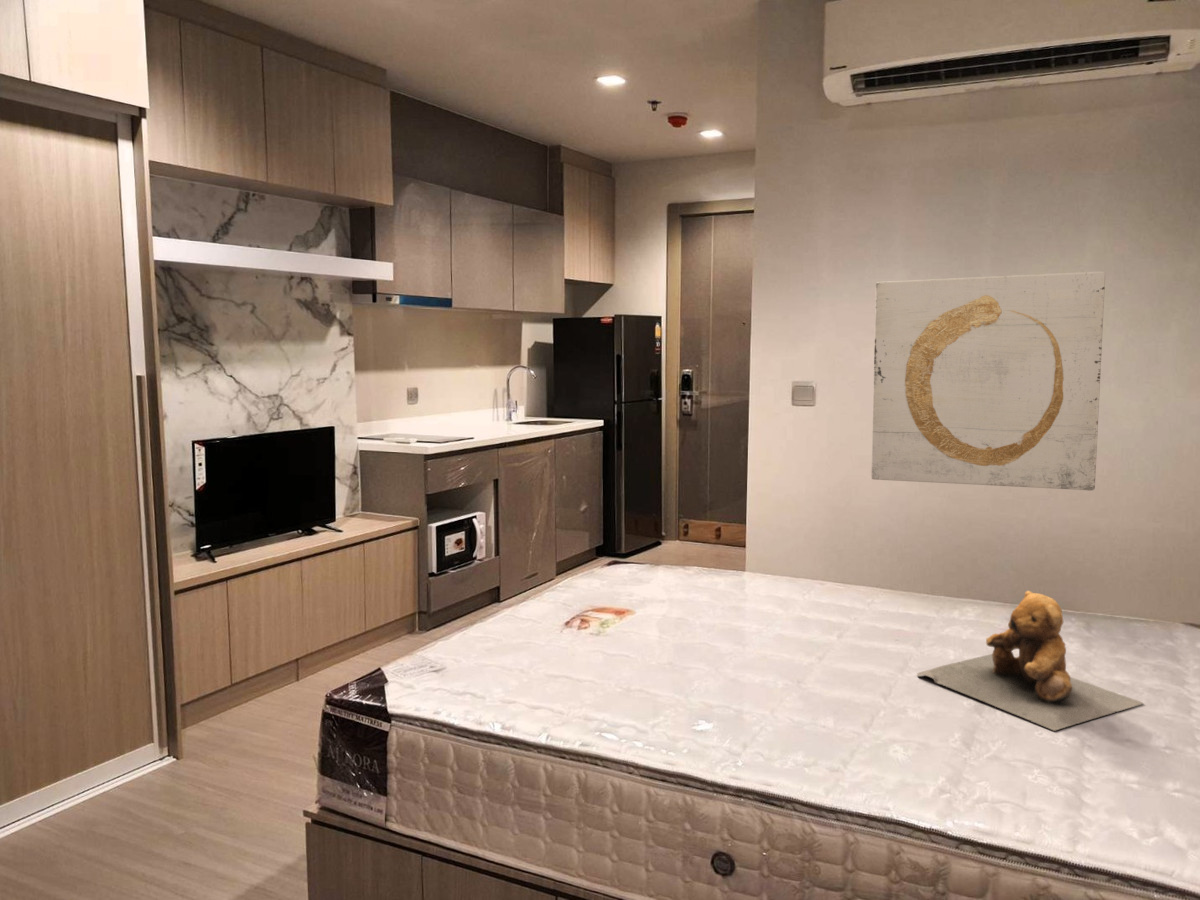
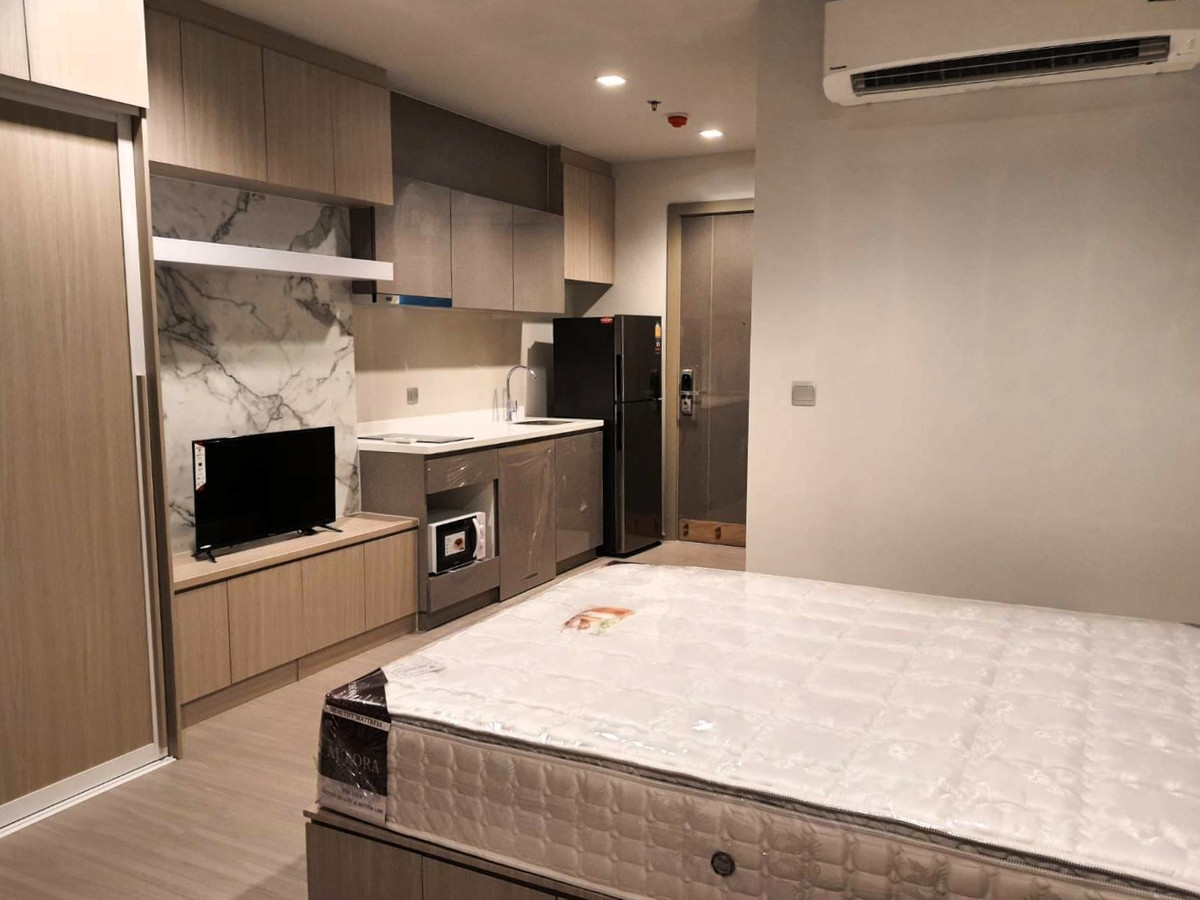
- wall art (981, 382)
- teddy bear (1026, 641)
